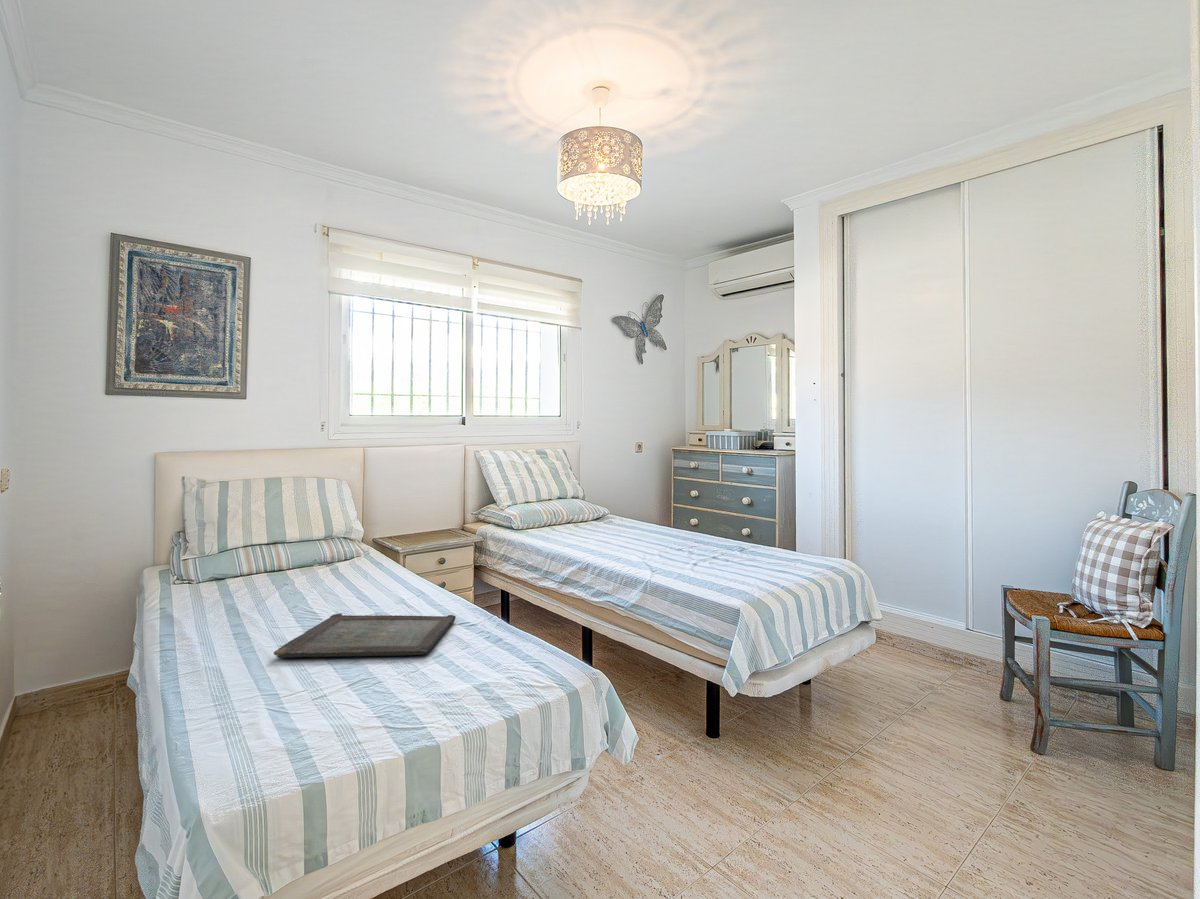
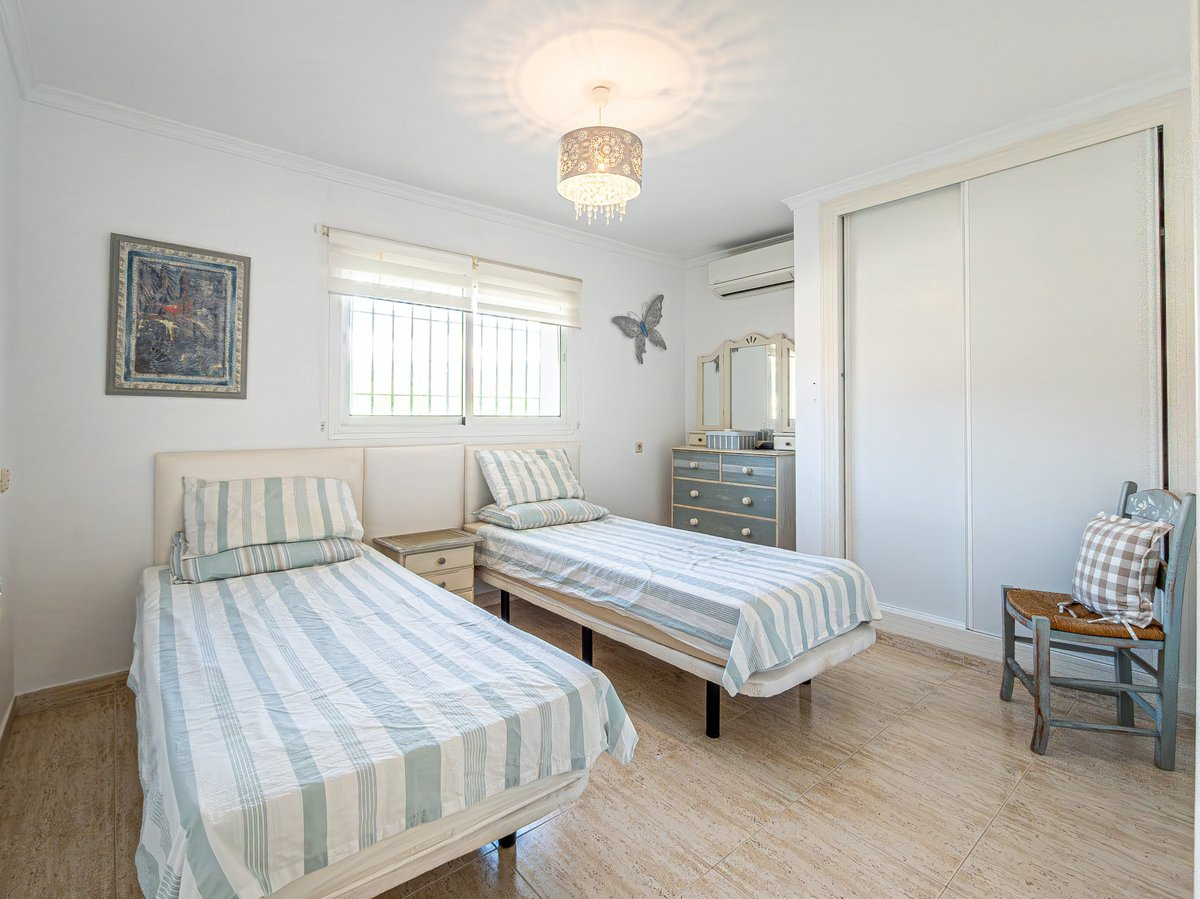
- serving tray (374, 633)
